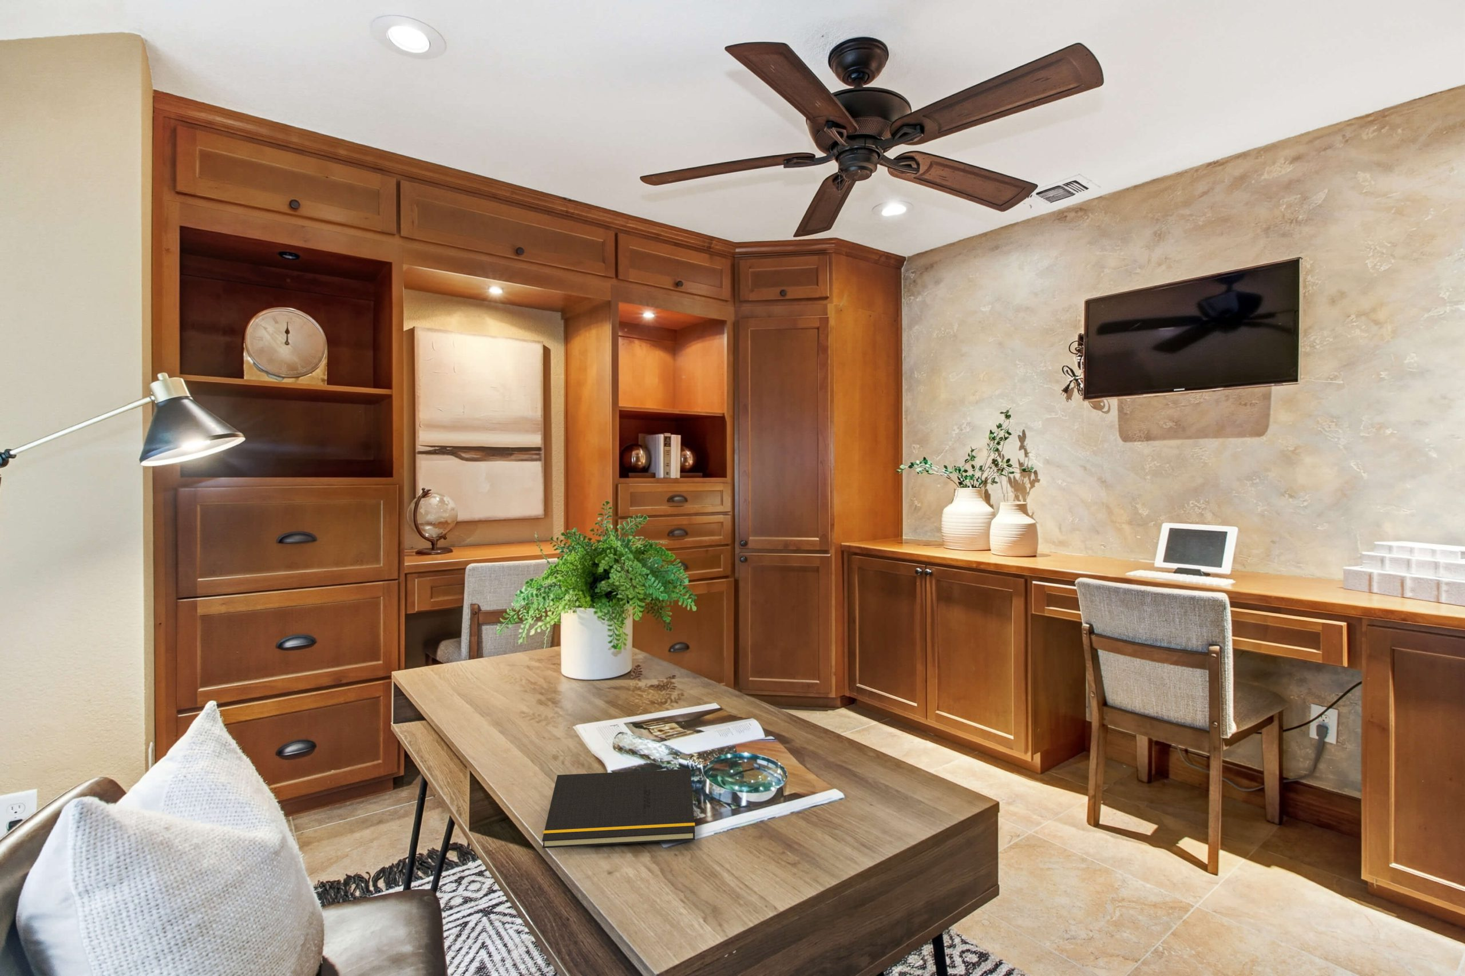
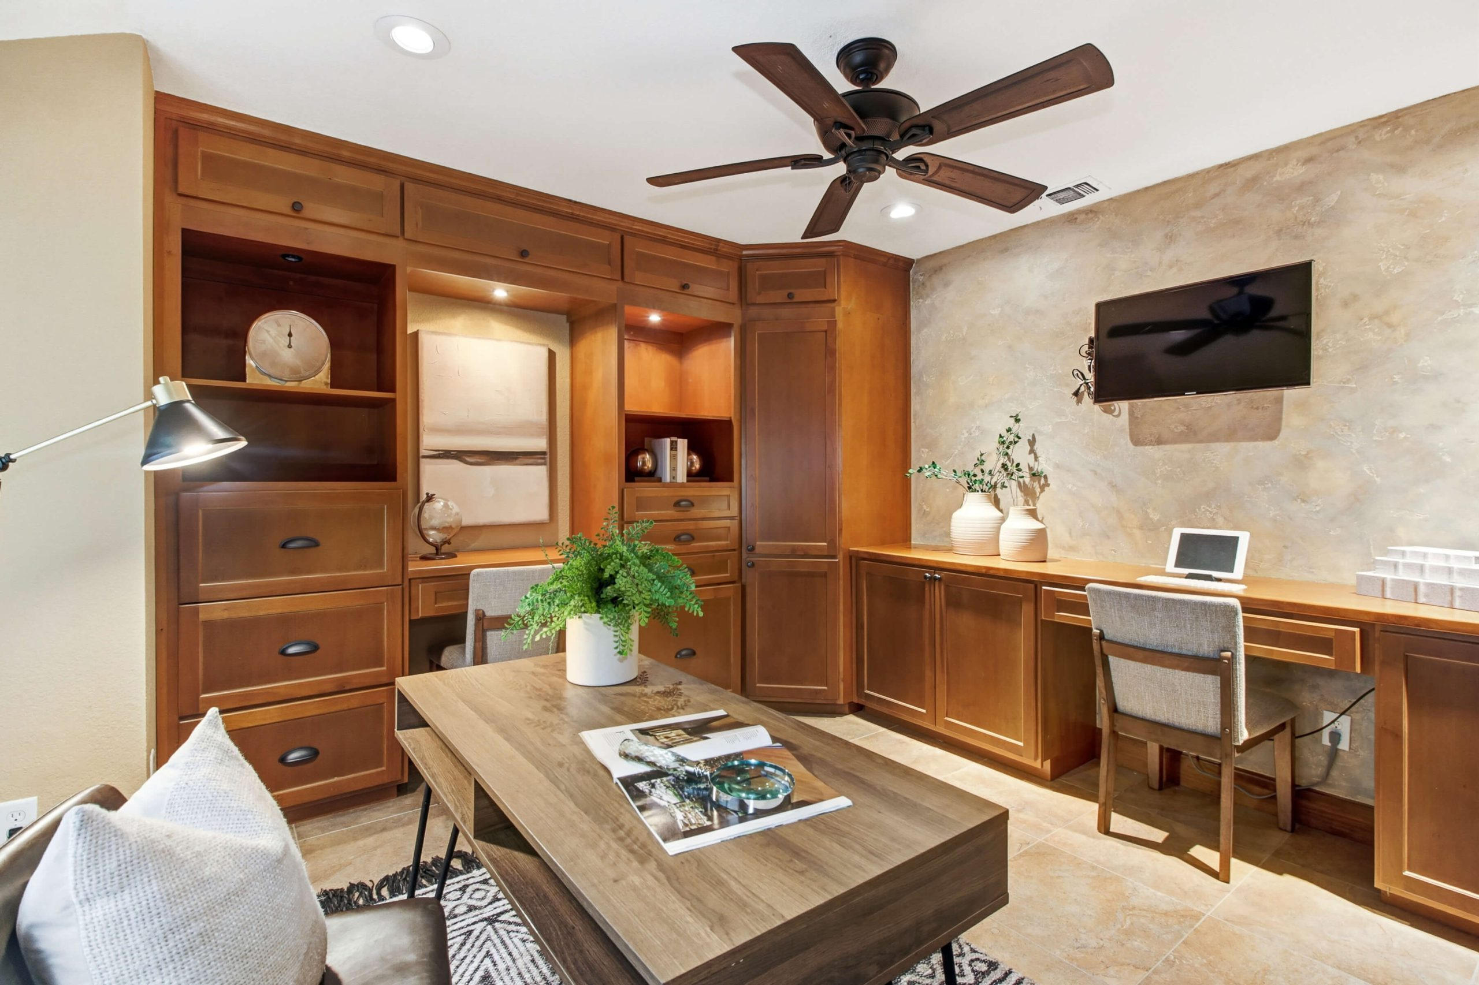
- notepad (622, 805)
